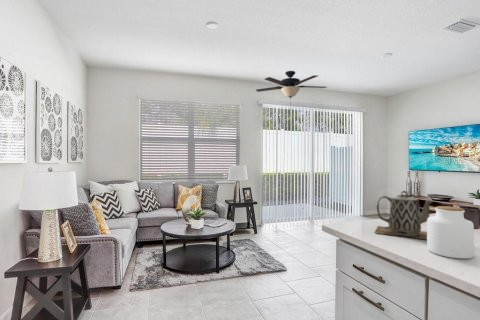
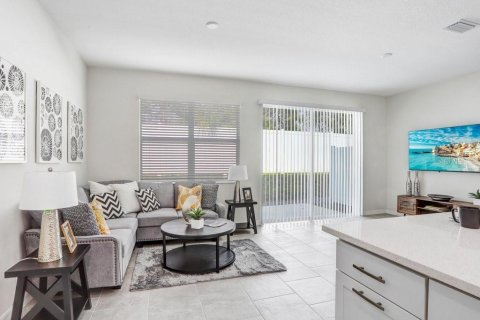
- jar (451, 230)
- ceiling fan (290, 91)
- teapot (403, 211)
